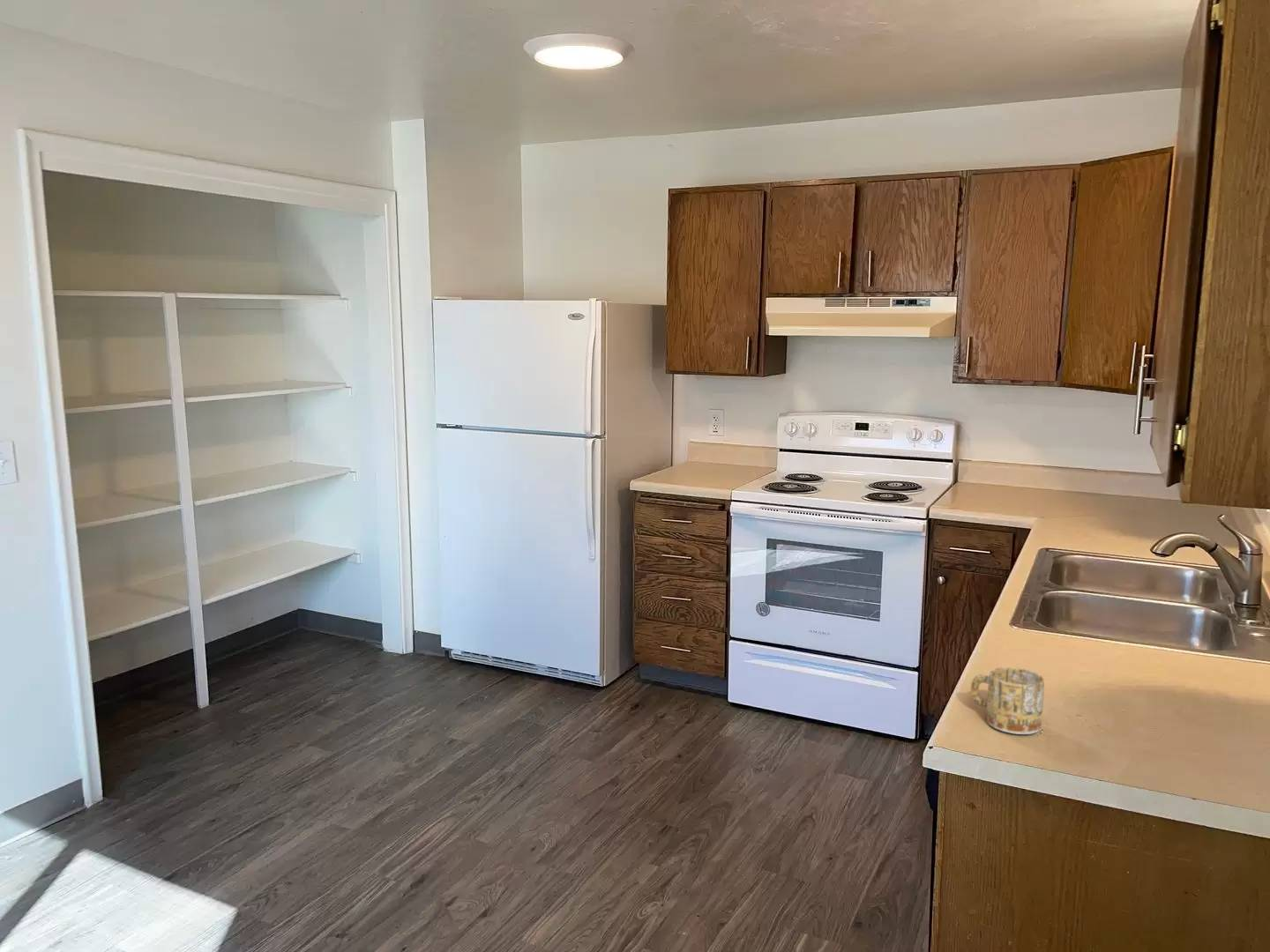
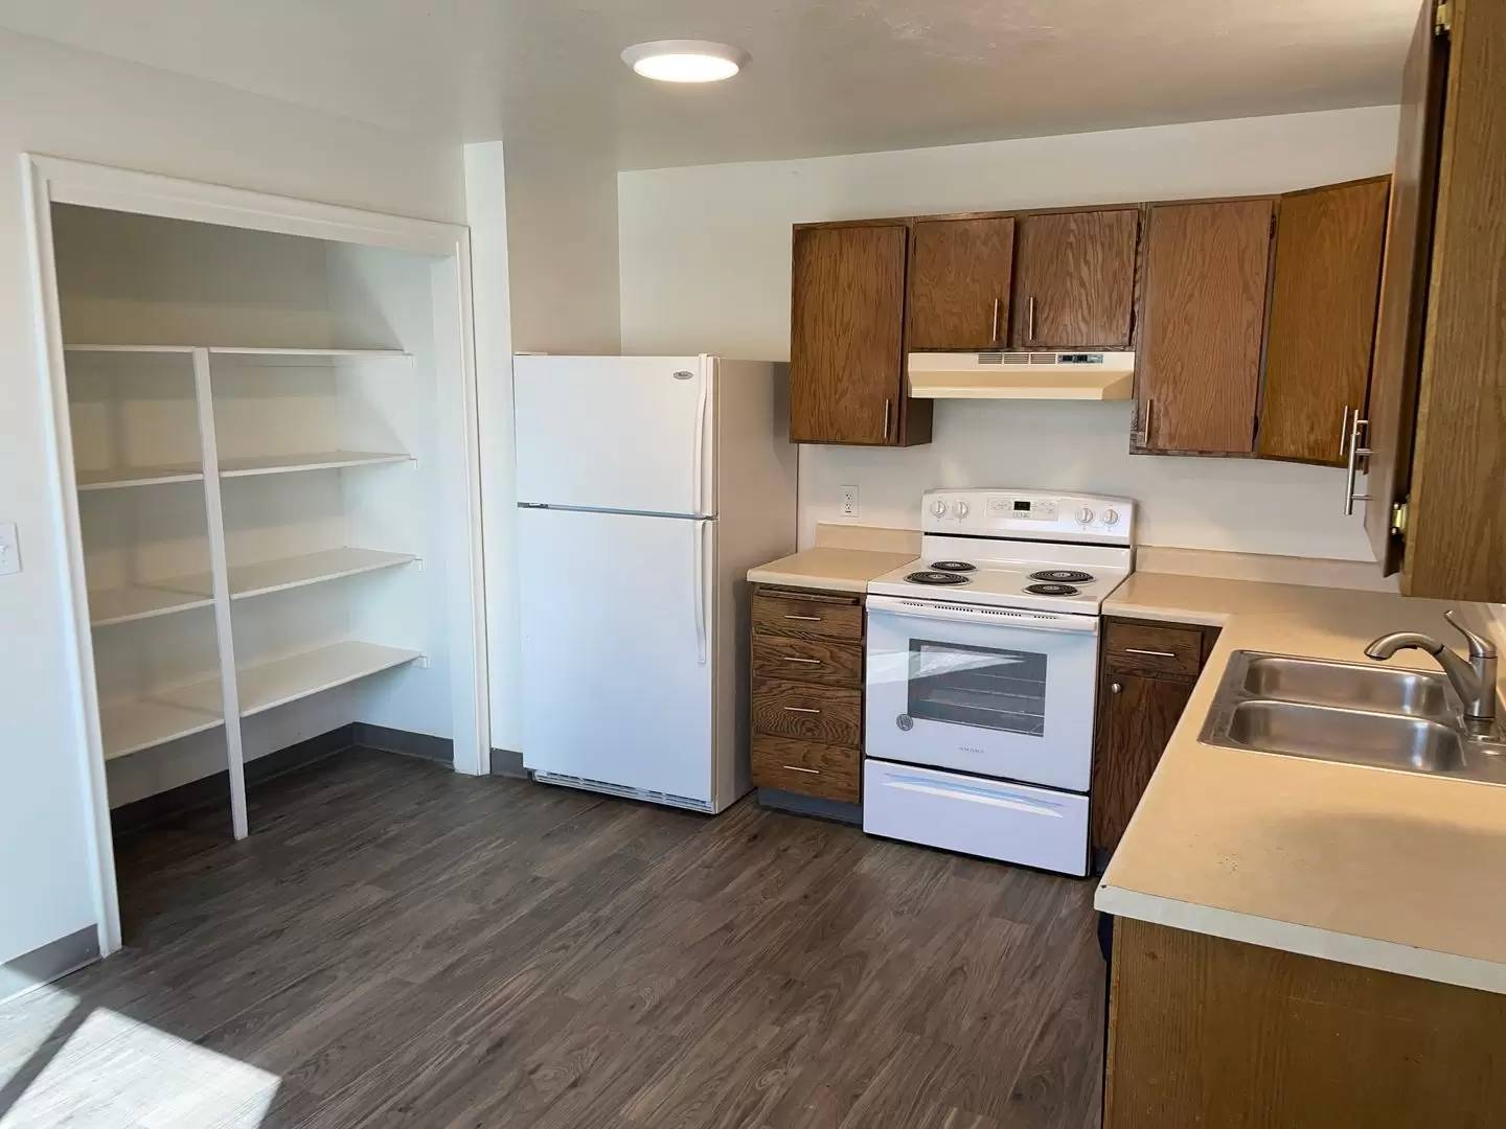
- mug (1005, 697)
